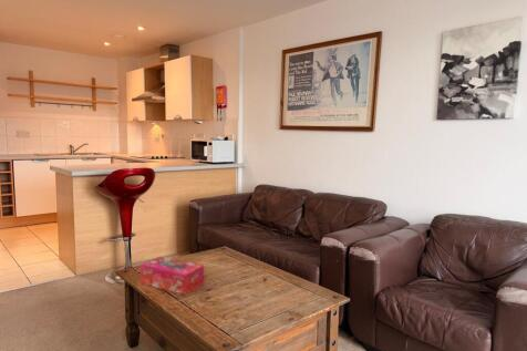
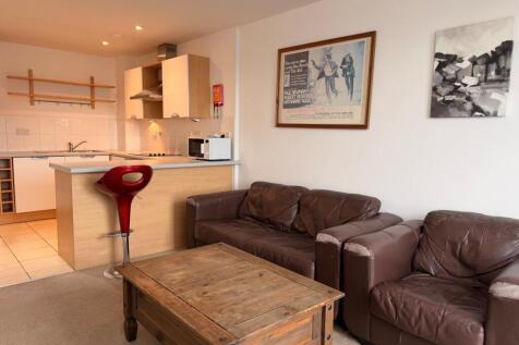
- tissue box (172, 273)
